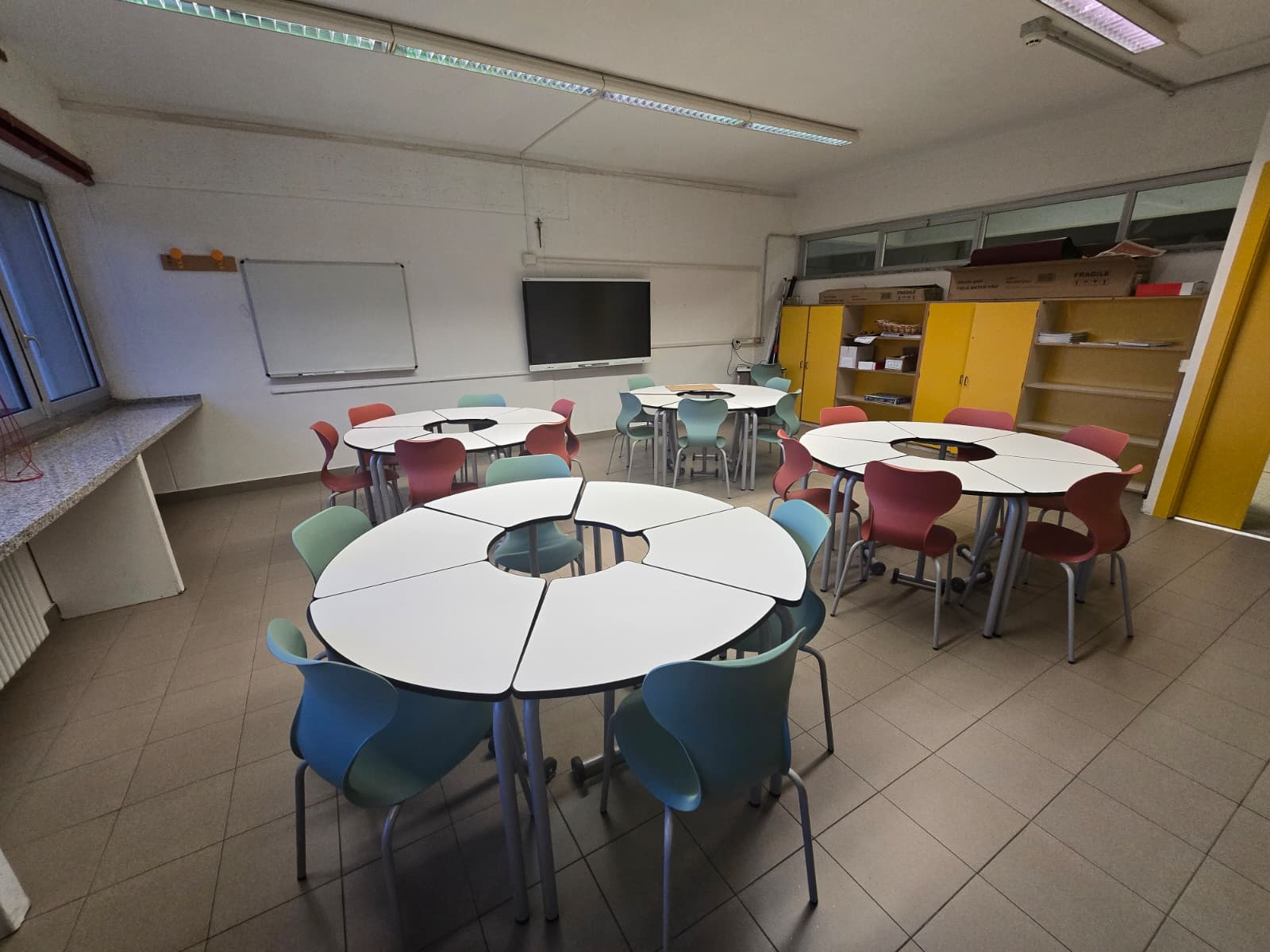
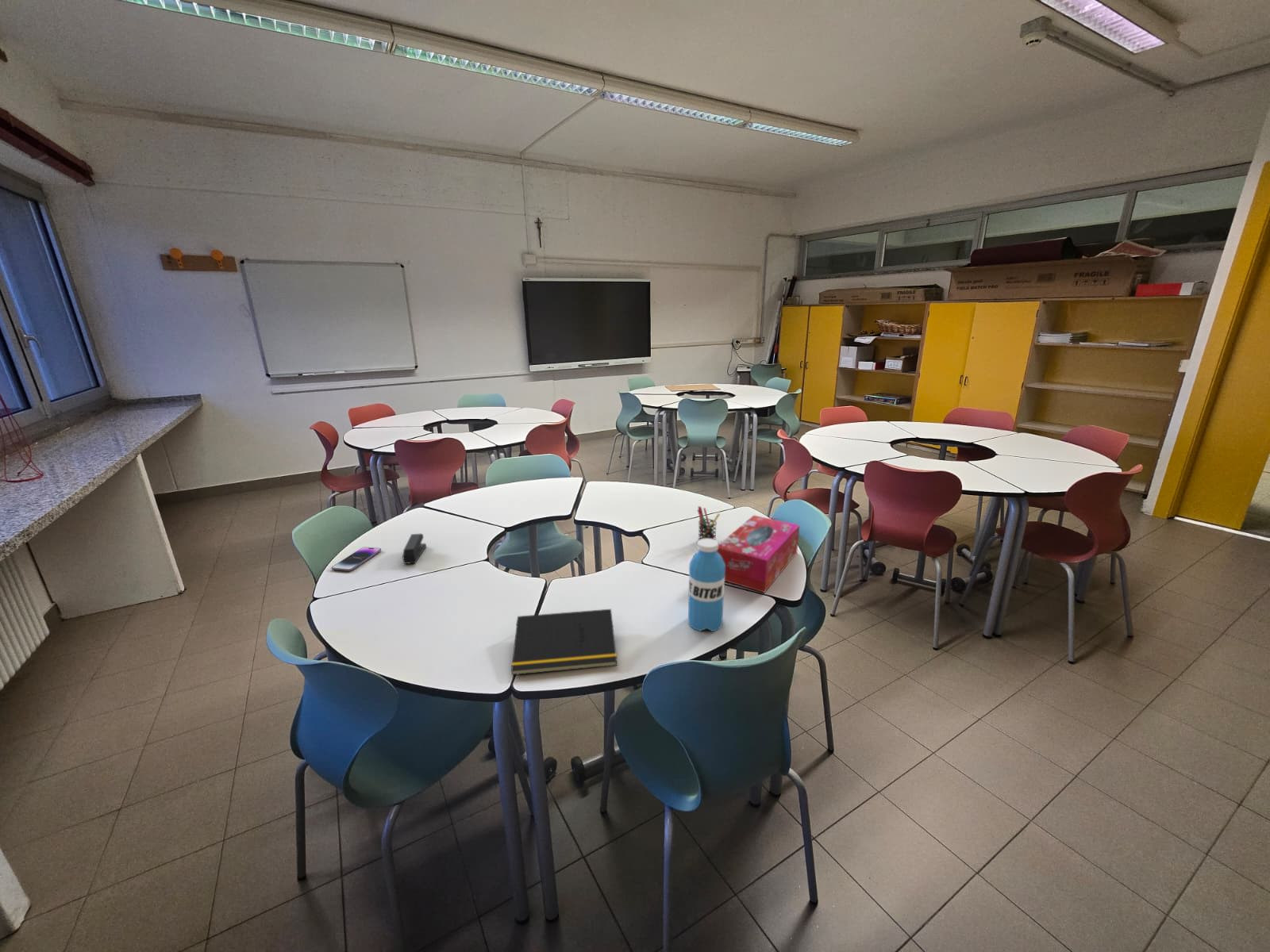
+ pen holder (706, 525)
+ smartphone (357, 558)
+ water bottle (706, 583)
+ notepad (564, 639)
+ stapler (414, 547)
+ tissue box (758, 550)
